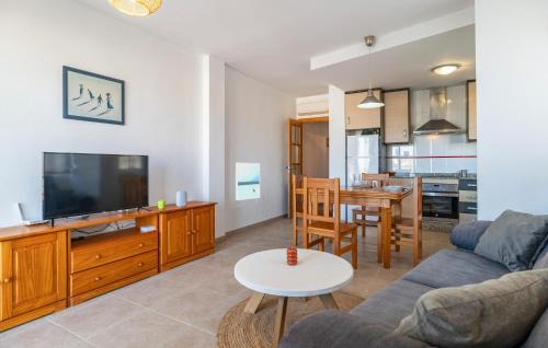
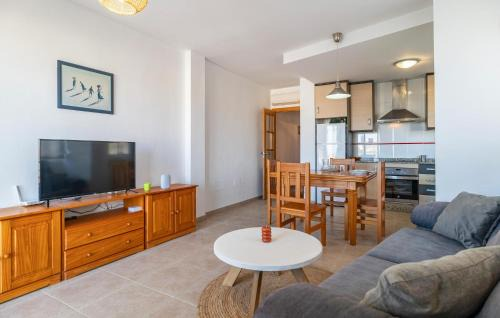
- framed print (248, 181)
